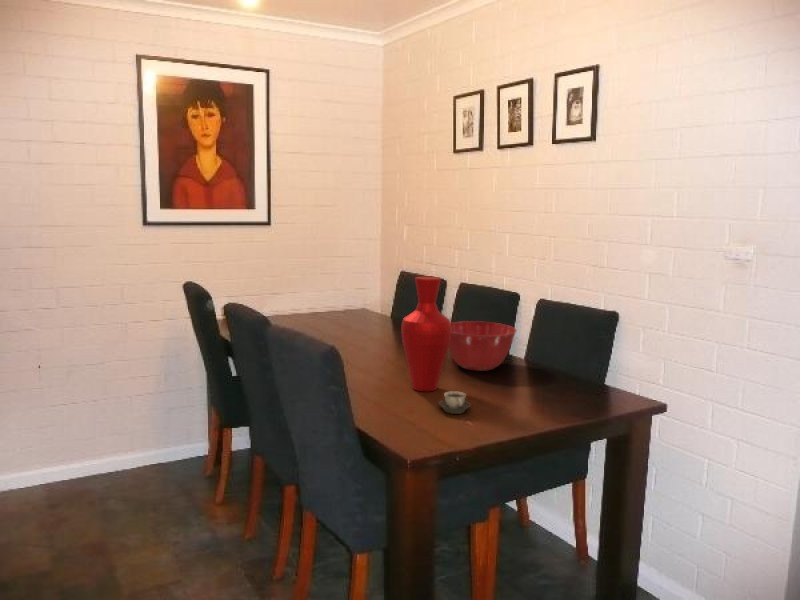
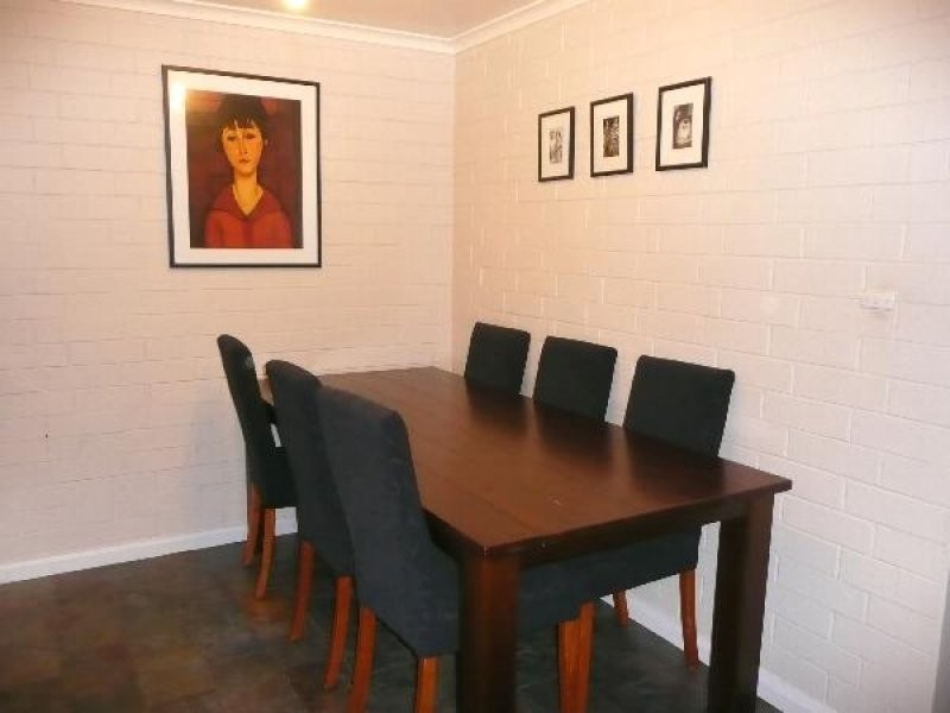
- mixing bowl (478, 347)
- cup (454, 402)
- vase (426, 333)
